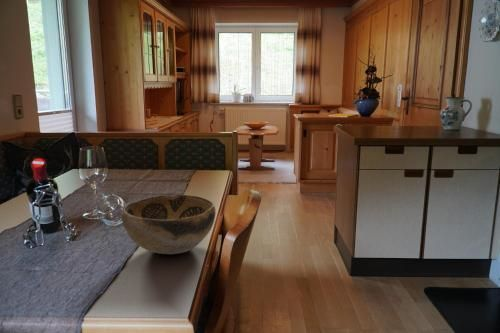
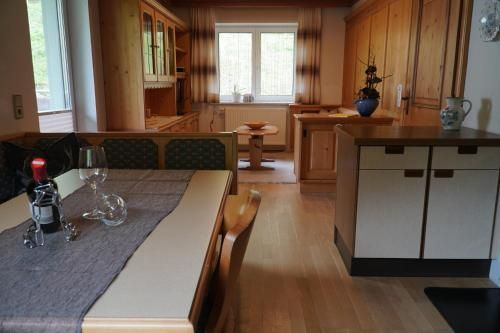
- decorative bowl (170, 227)
